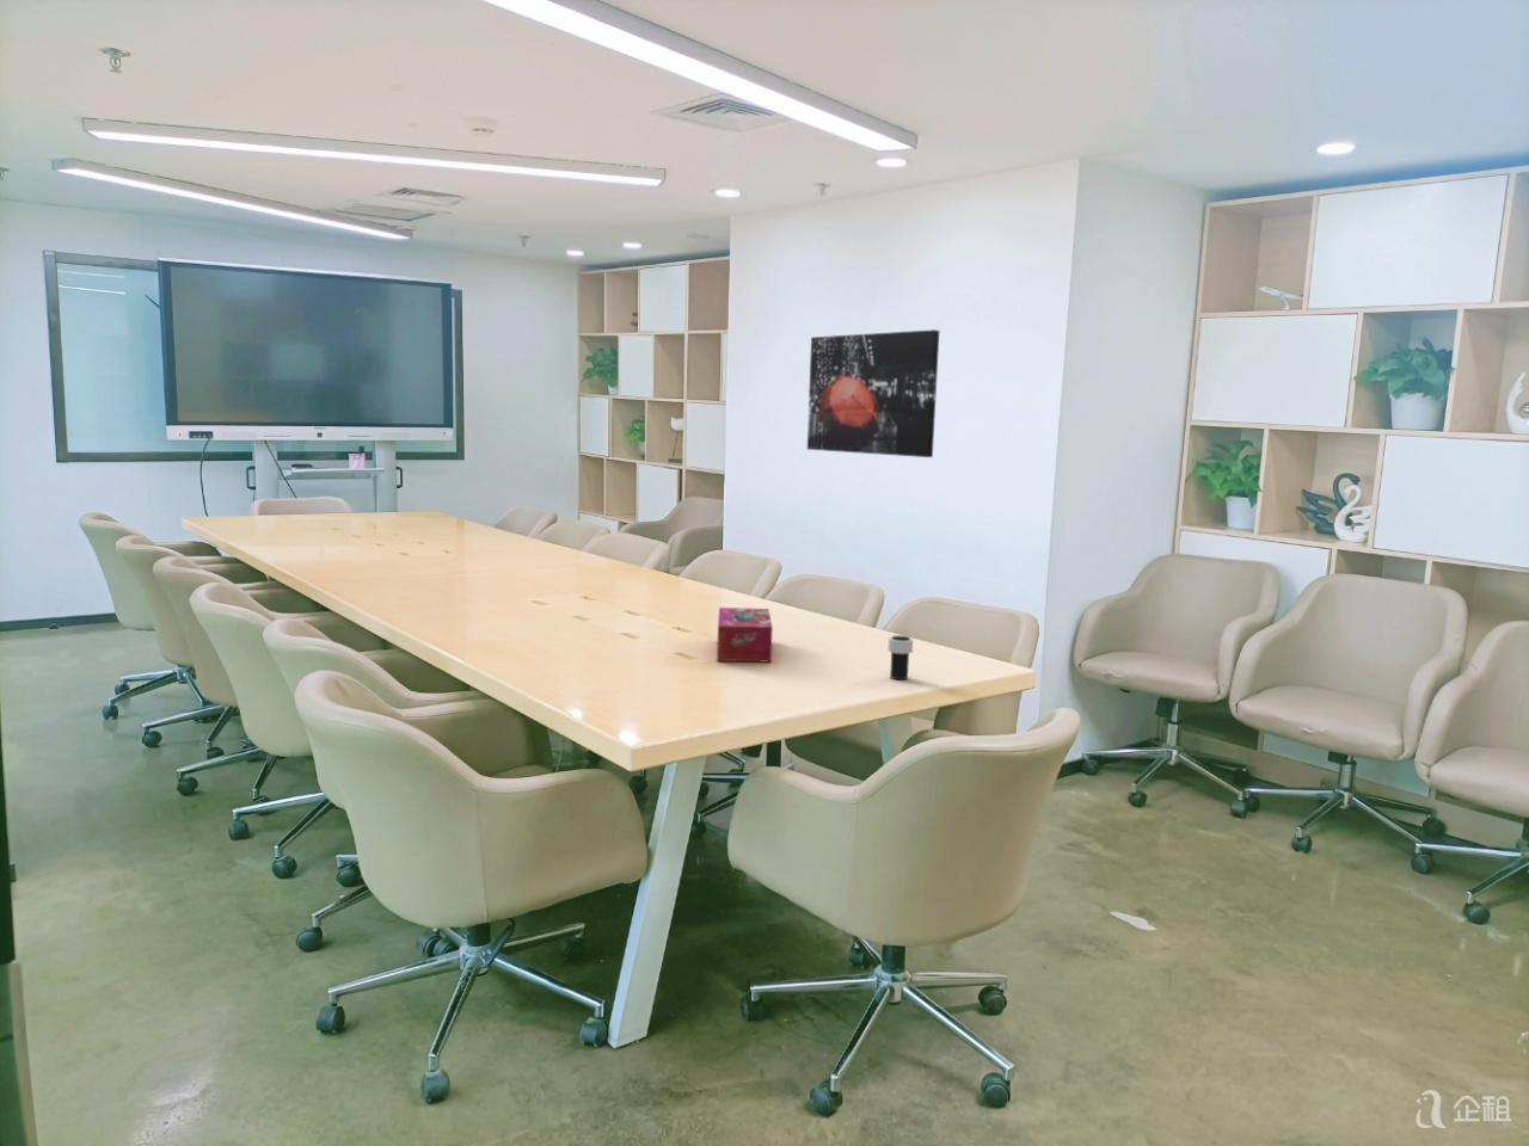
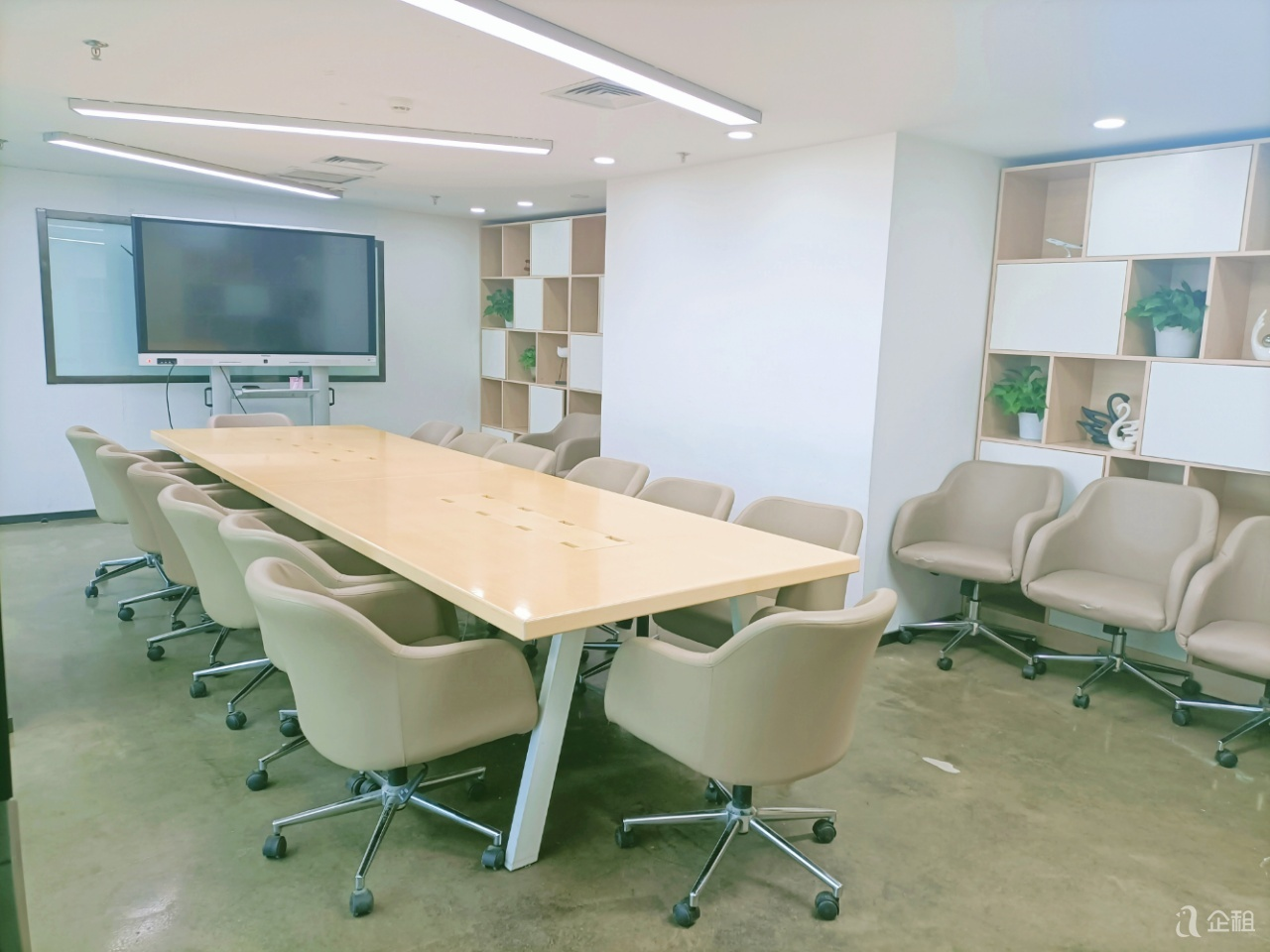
- tissue box (743, 633)
- wall art (868, 394)
- cup (899, 656)
